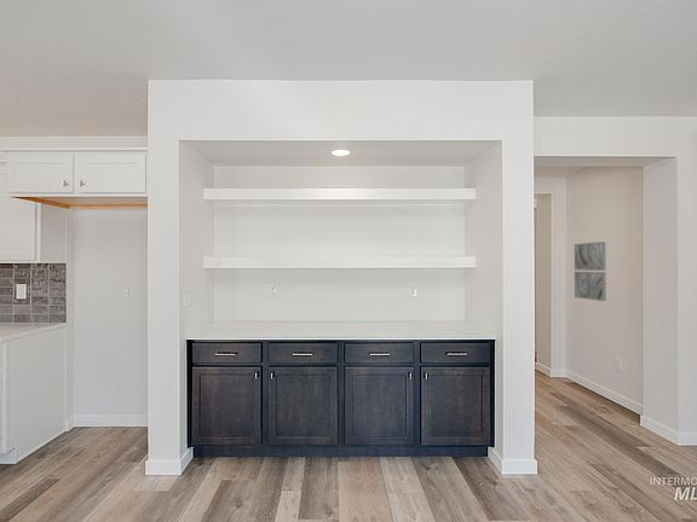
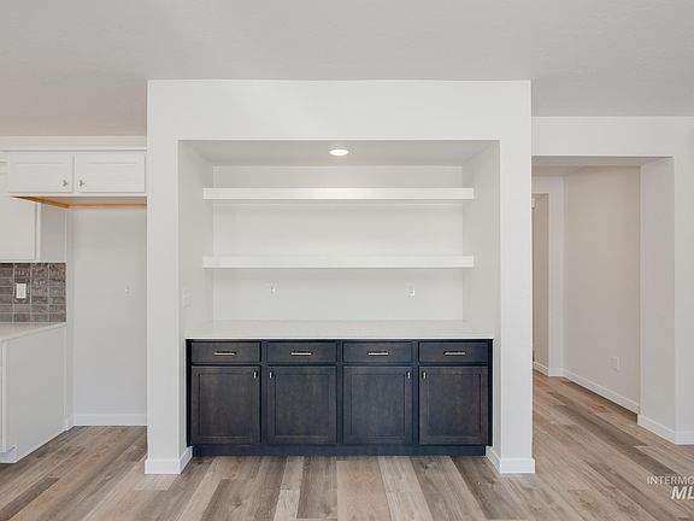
- wall art (588, 269)
